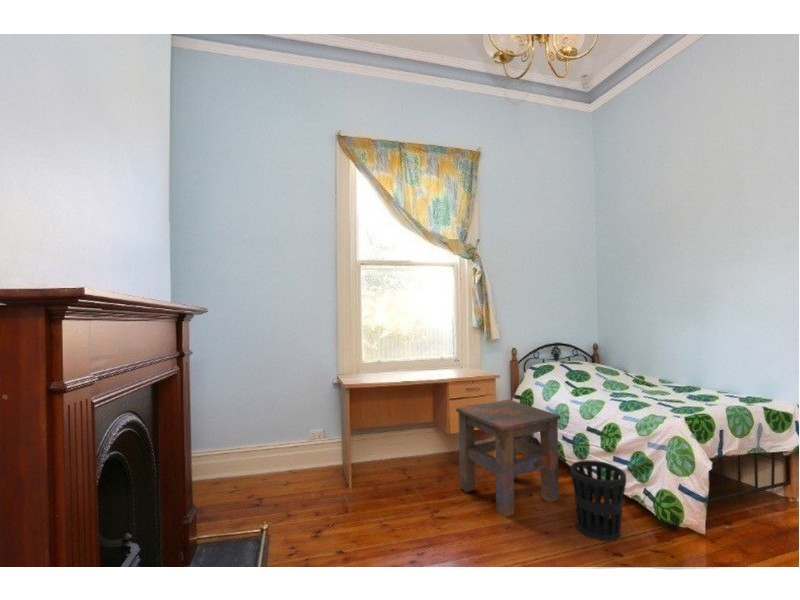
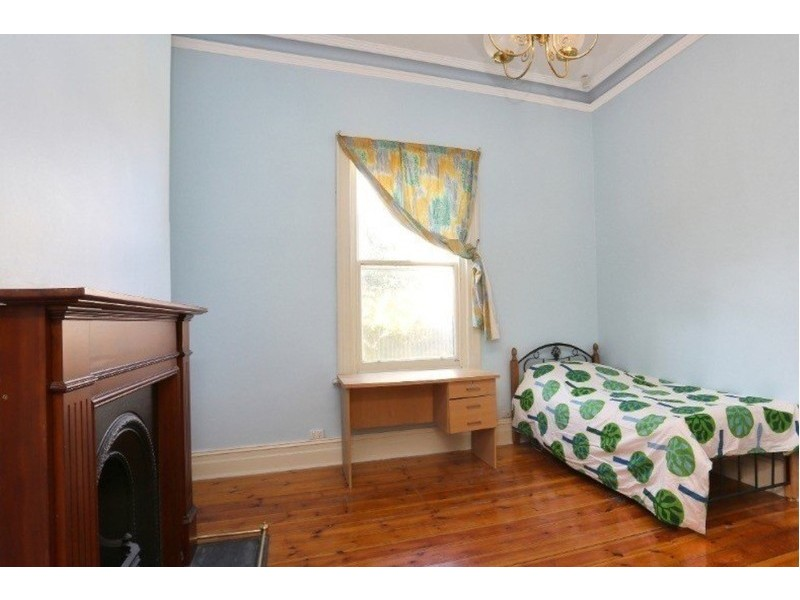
- side table (506, 452)
- wastebasket (598, 500)
